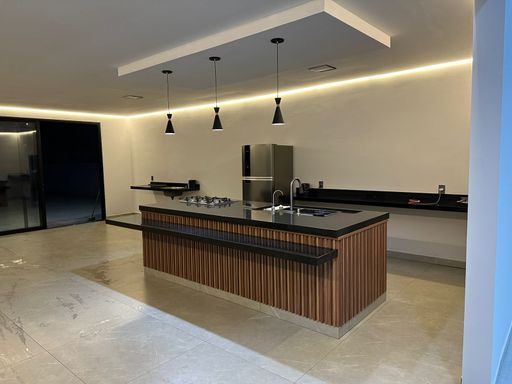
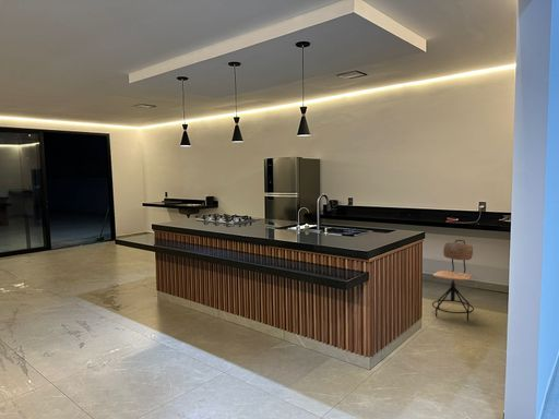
+ chair (453, 278)
